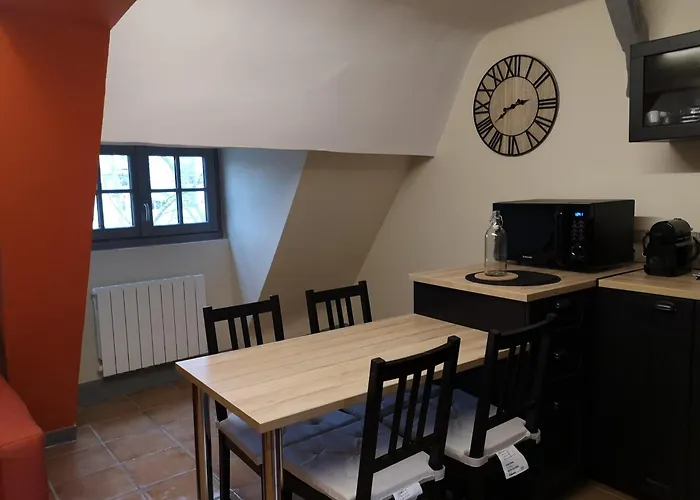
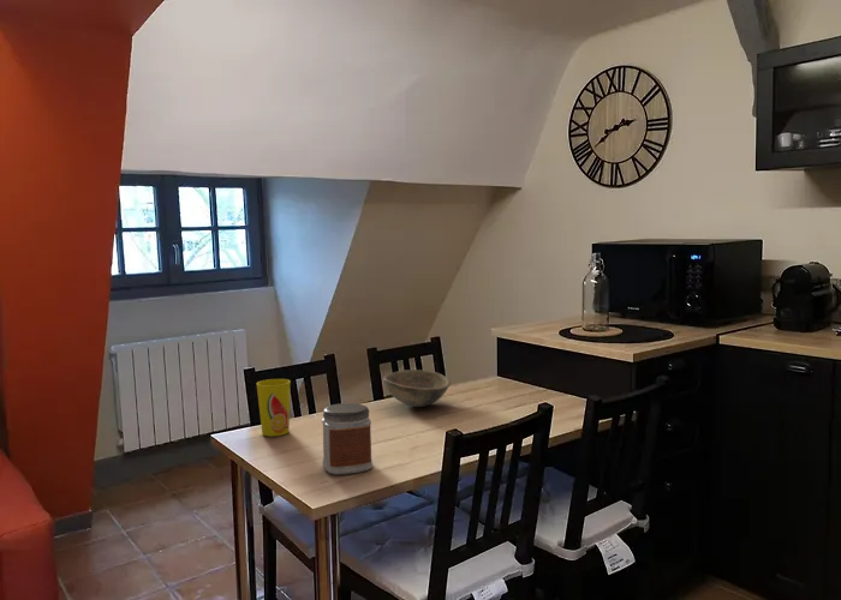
+ bowl (417, 390)
+ cup (274, 407)
+ jar (346, 437)
